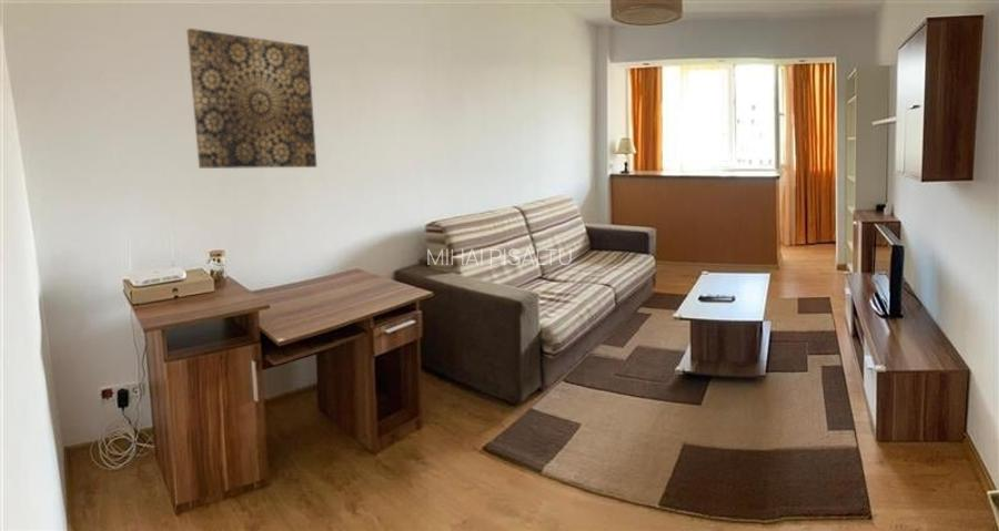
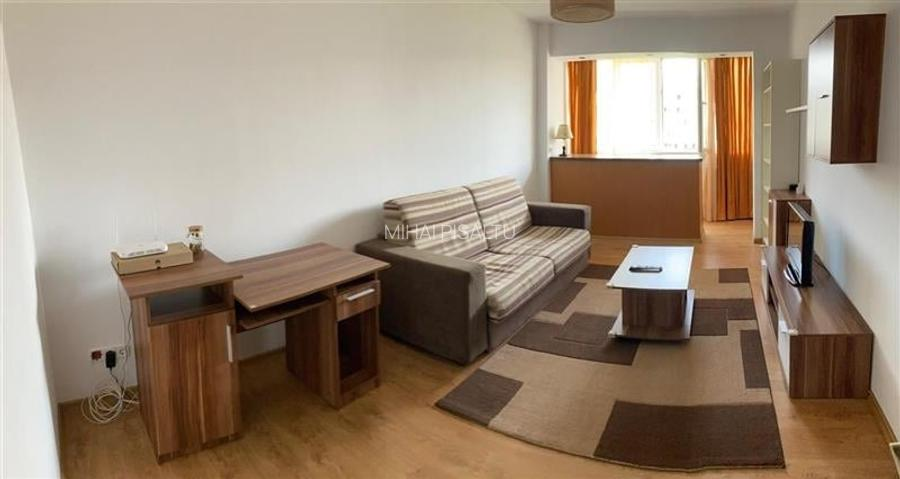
- wall art (256, 103)
